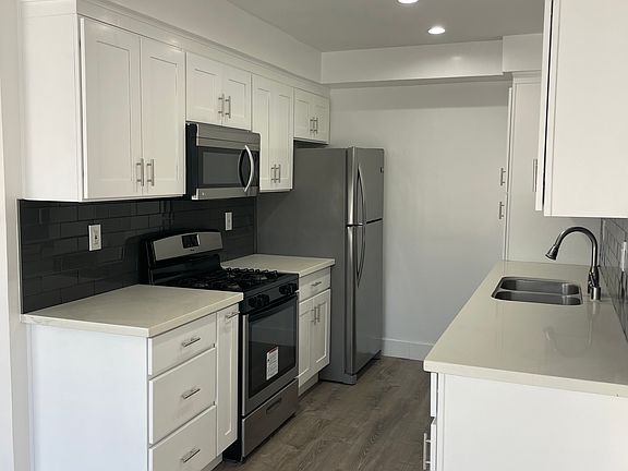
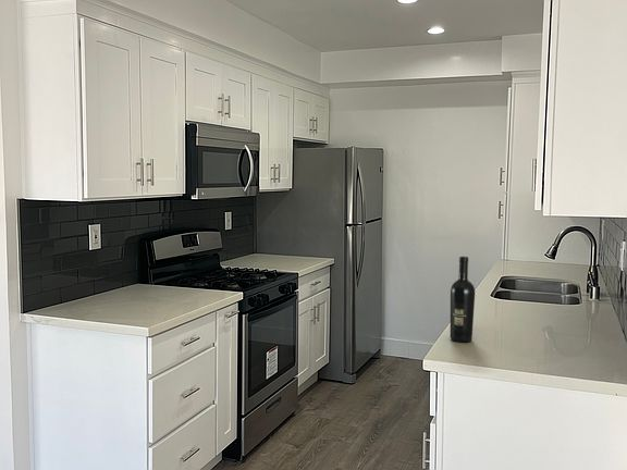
+ wine bottle (462, 298)
